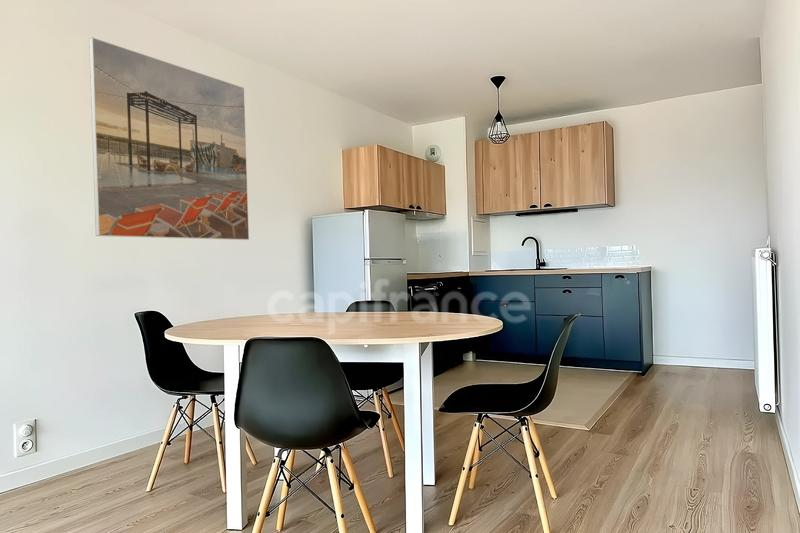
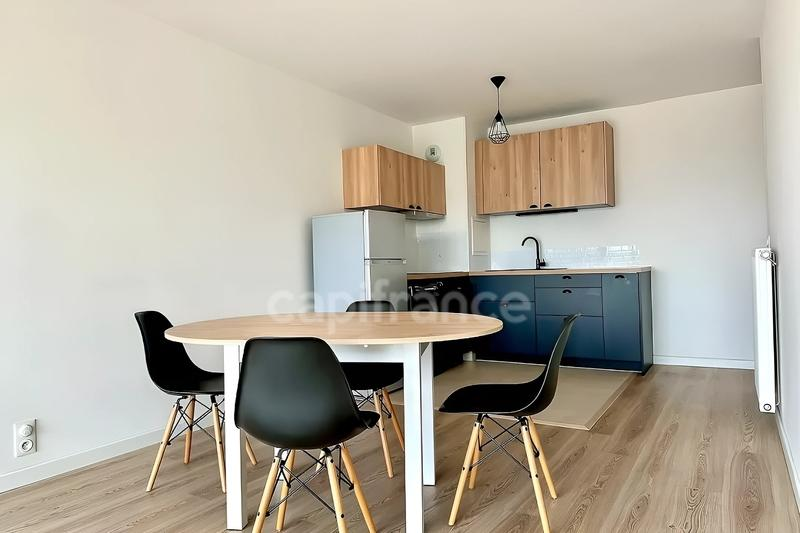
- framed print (179, 152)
